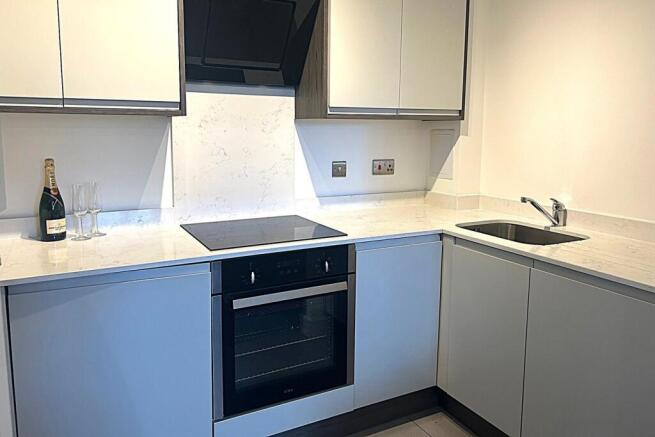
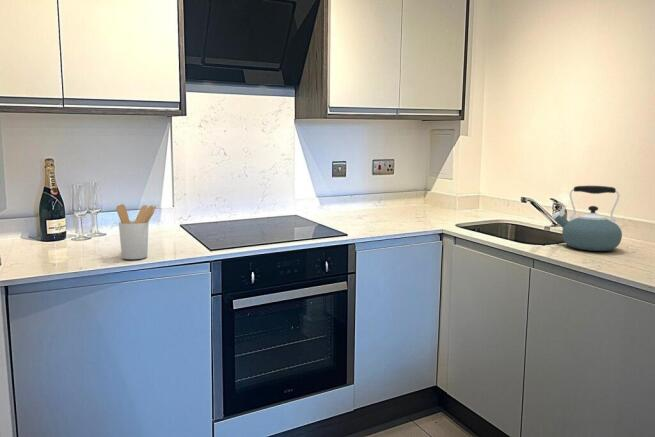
+ kettle (586, 216)
+ utensil holder (138, 230)
